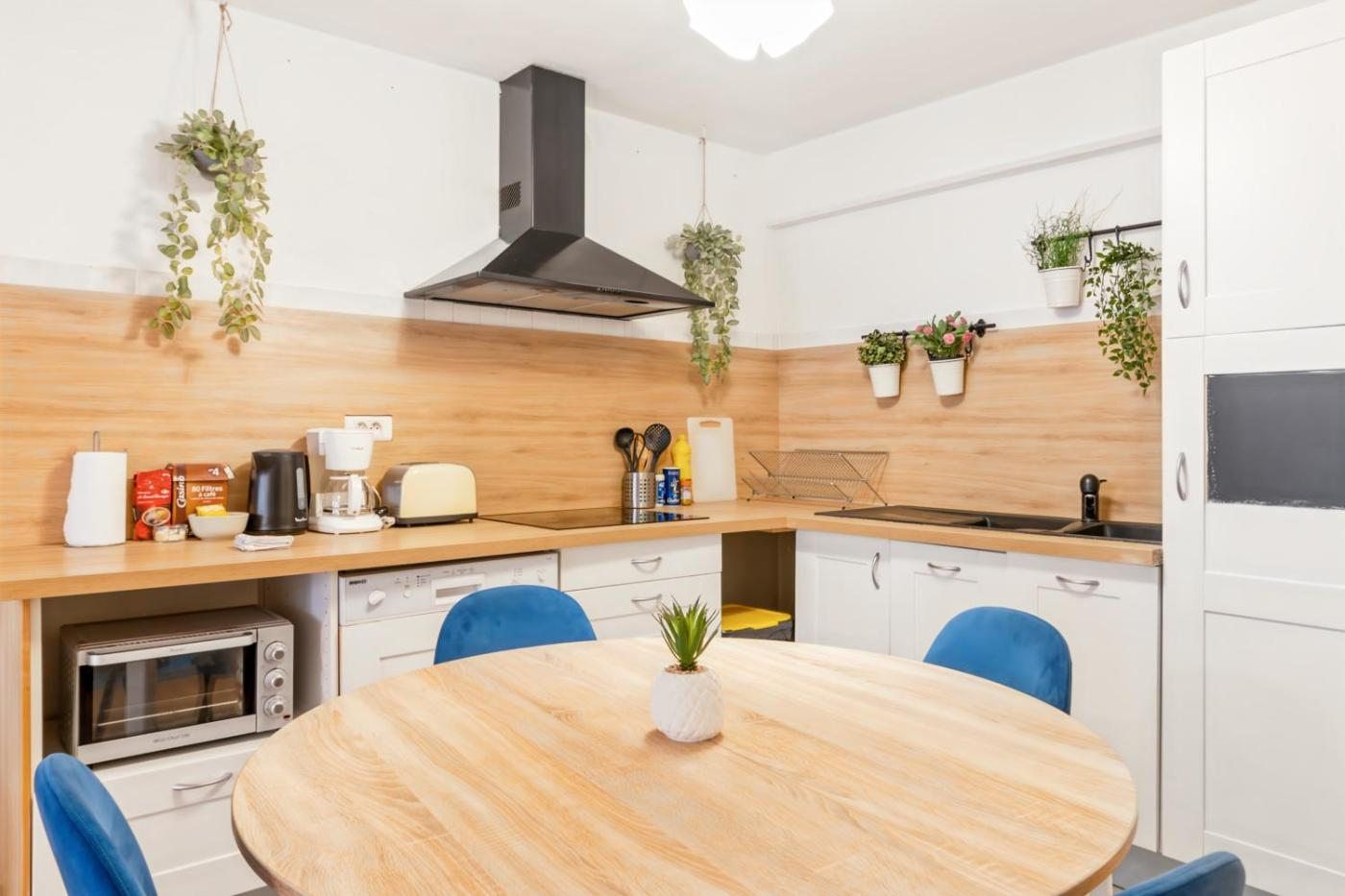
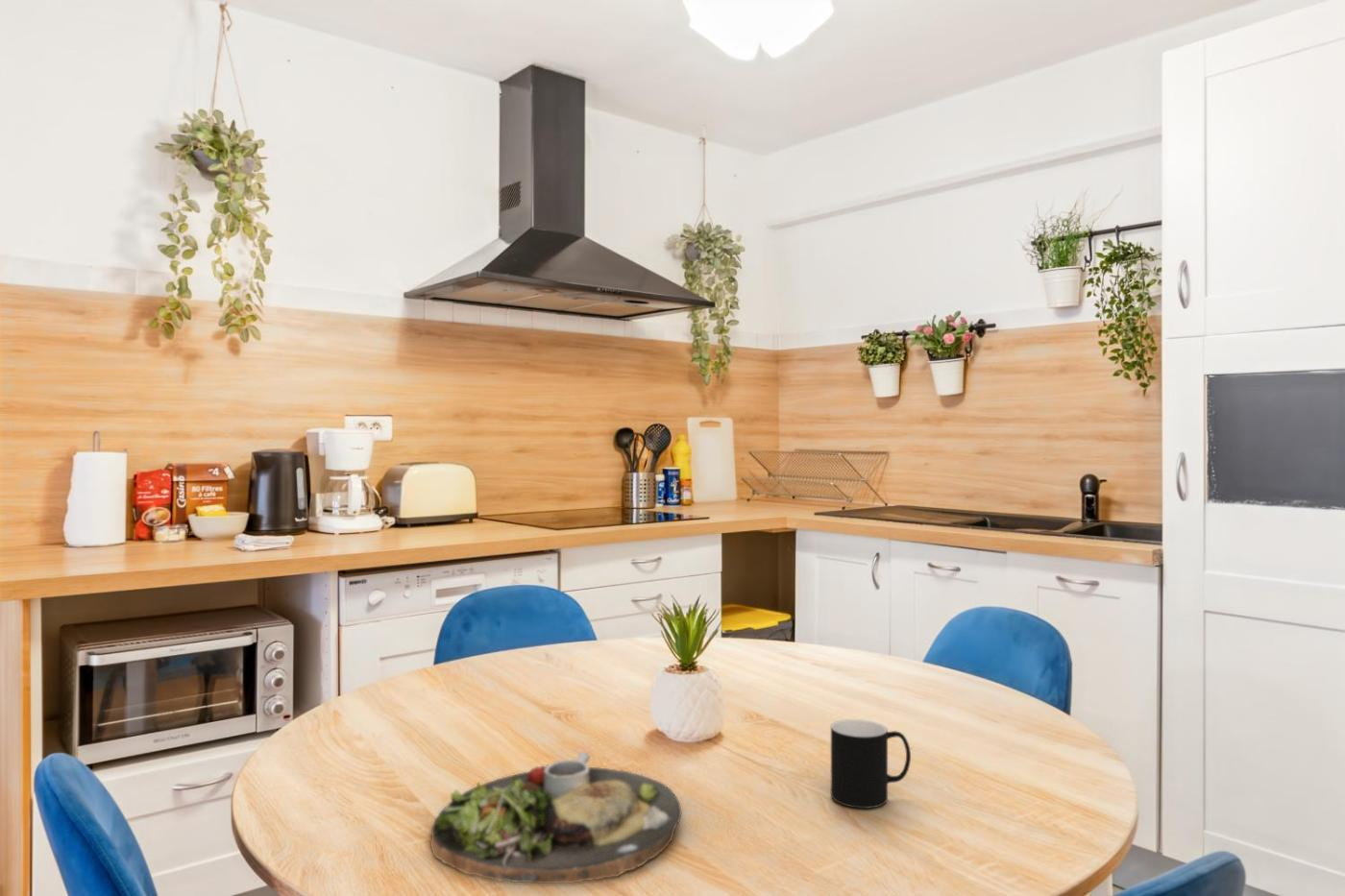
+ cup (871, 762)
+ dinner plate (558, 798)
